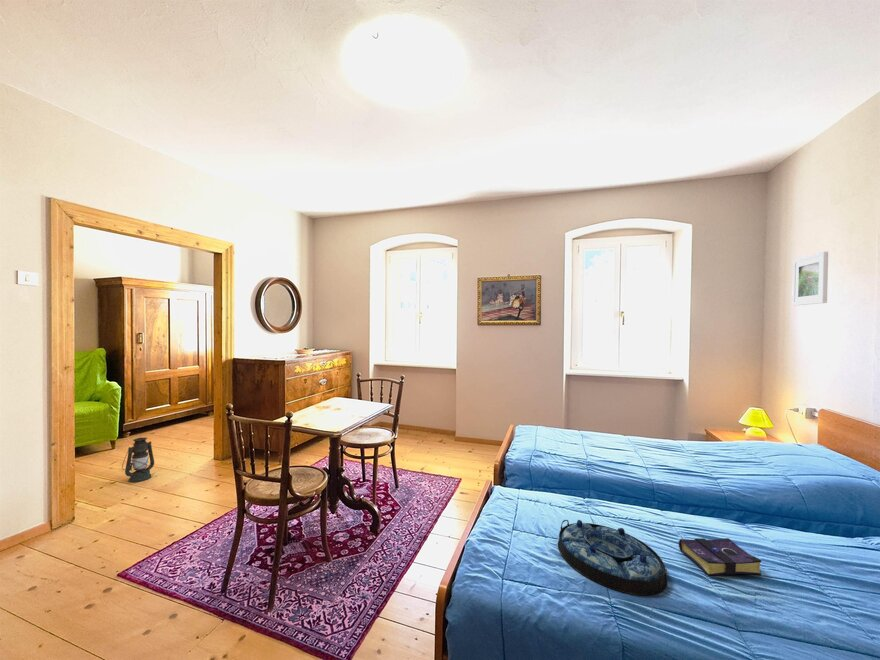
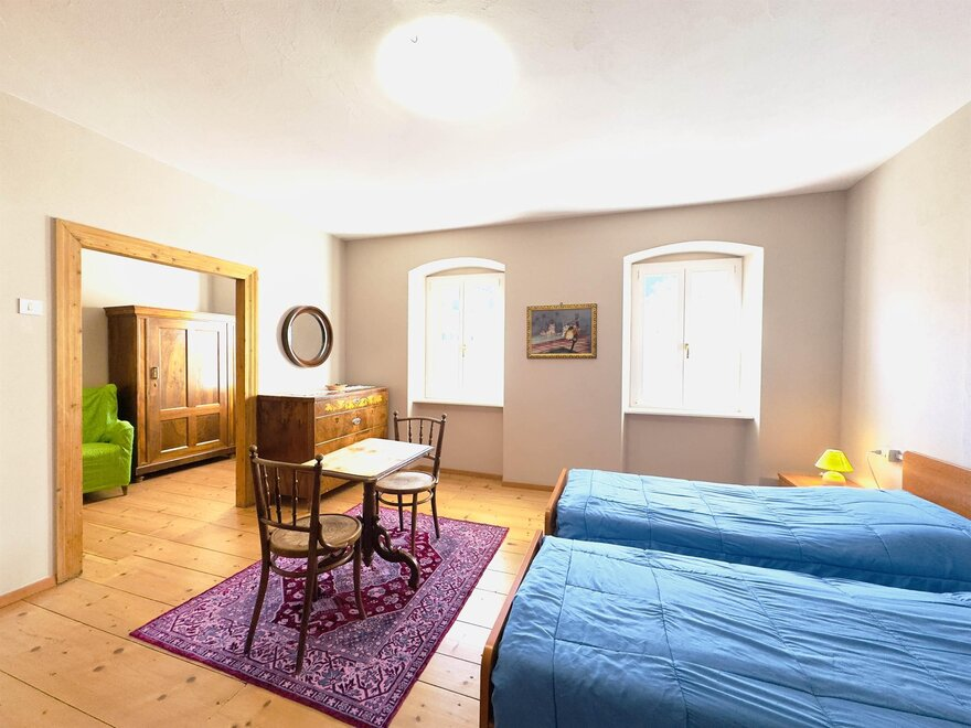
- serving tray (608, 547)
- lantern (139, 457)
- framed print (809, 280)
- book (717, 554)
